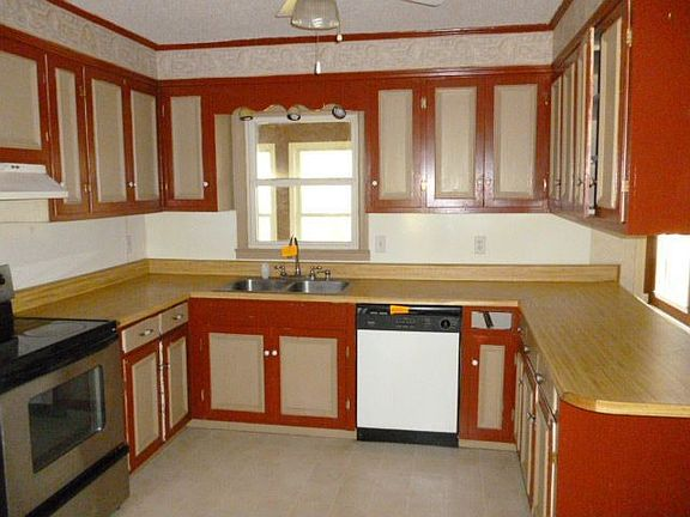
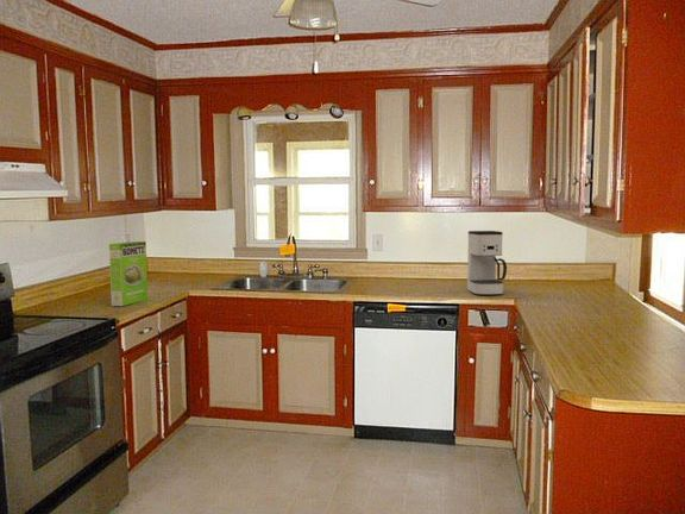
+ coffee maker (488, 262)
+ cake mix box (128, 272)
